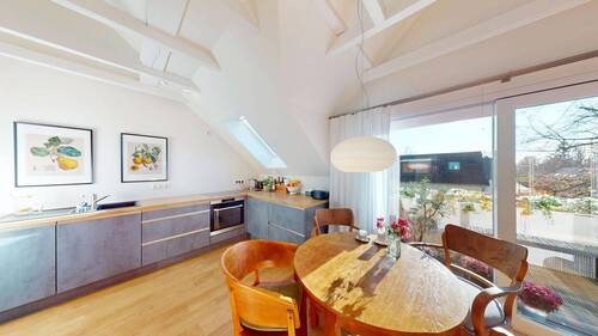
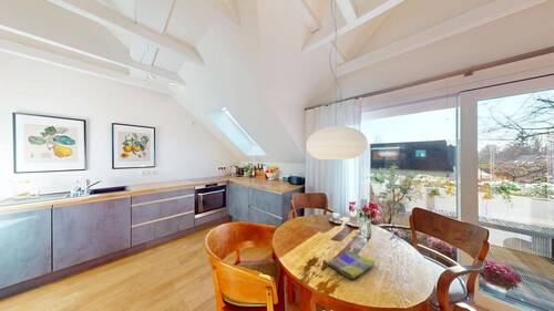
+ dish towel (350, 262)
